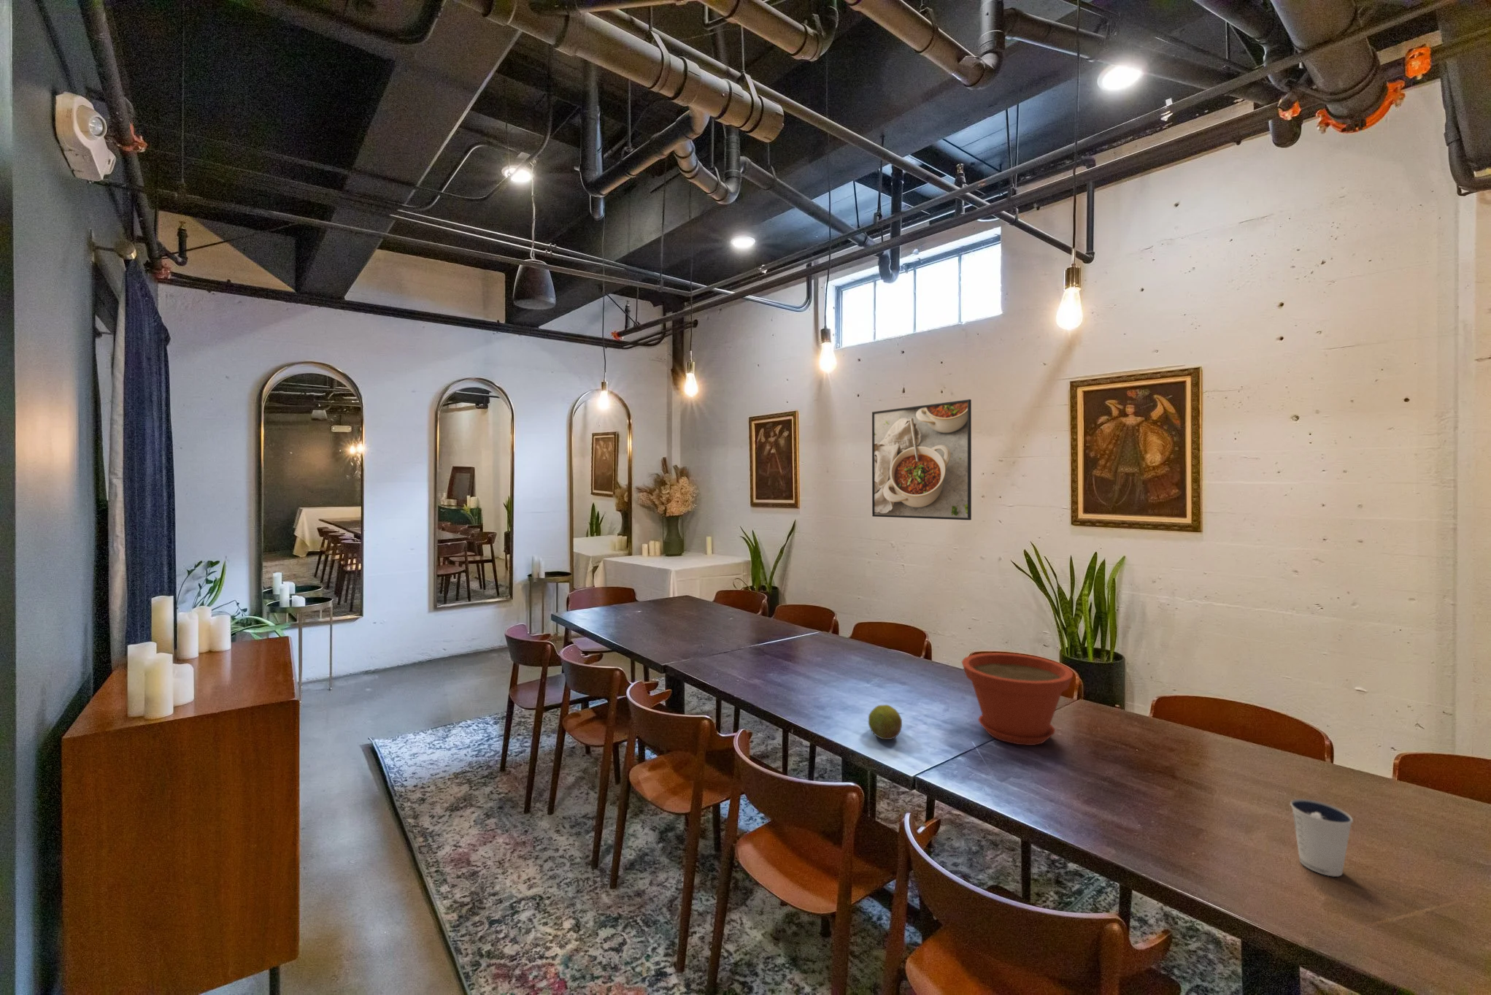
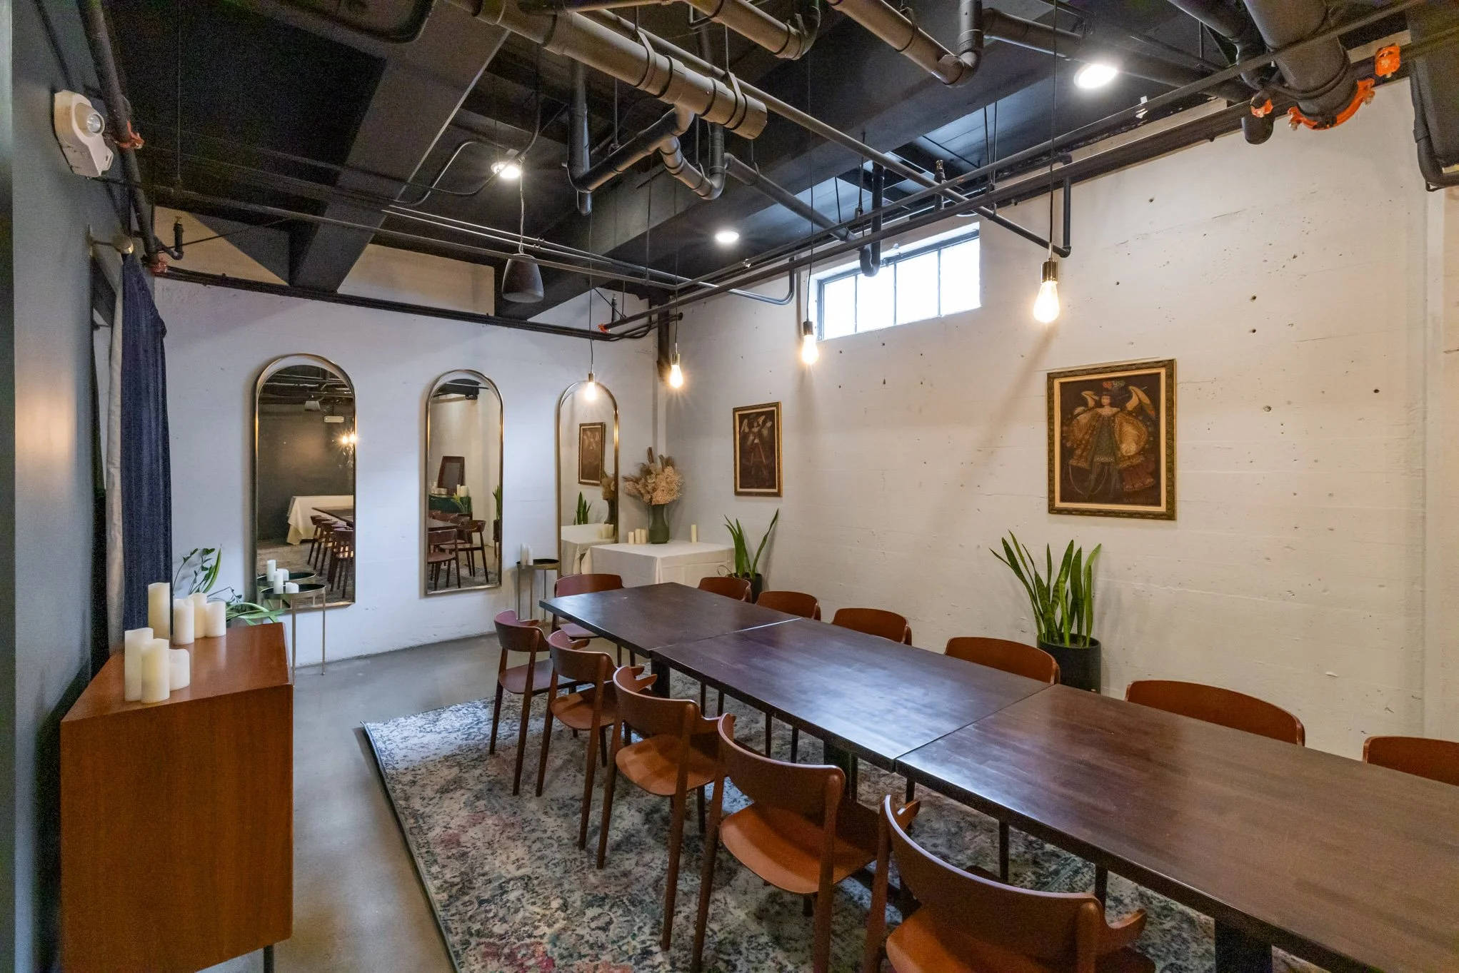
- dixie cup (1320, 838)
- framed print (918, 462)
- plant pot (1015, 700)
- fruit (884, 720)
